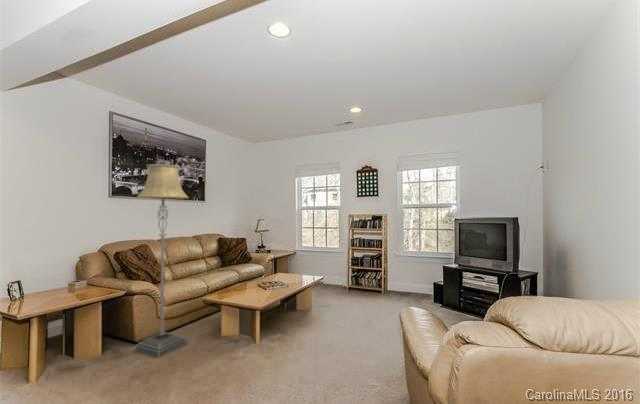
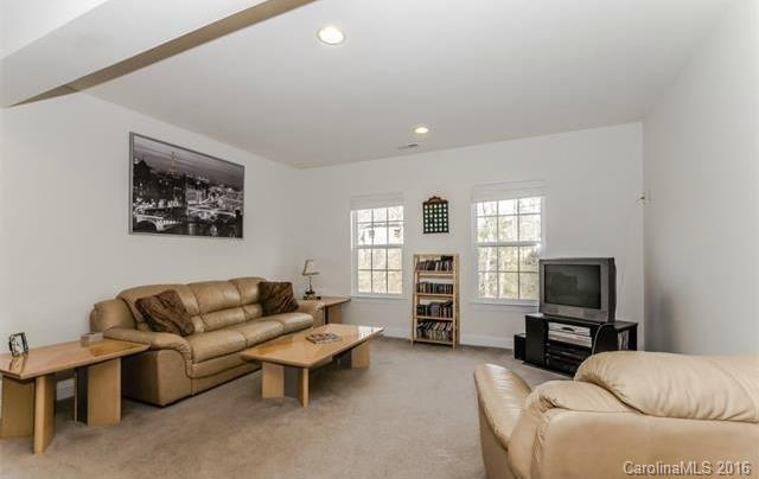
- floor lamp (162, 256)
